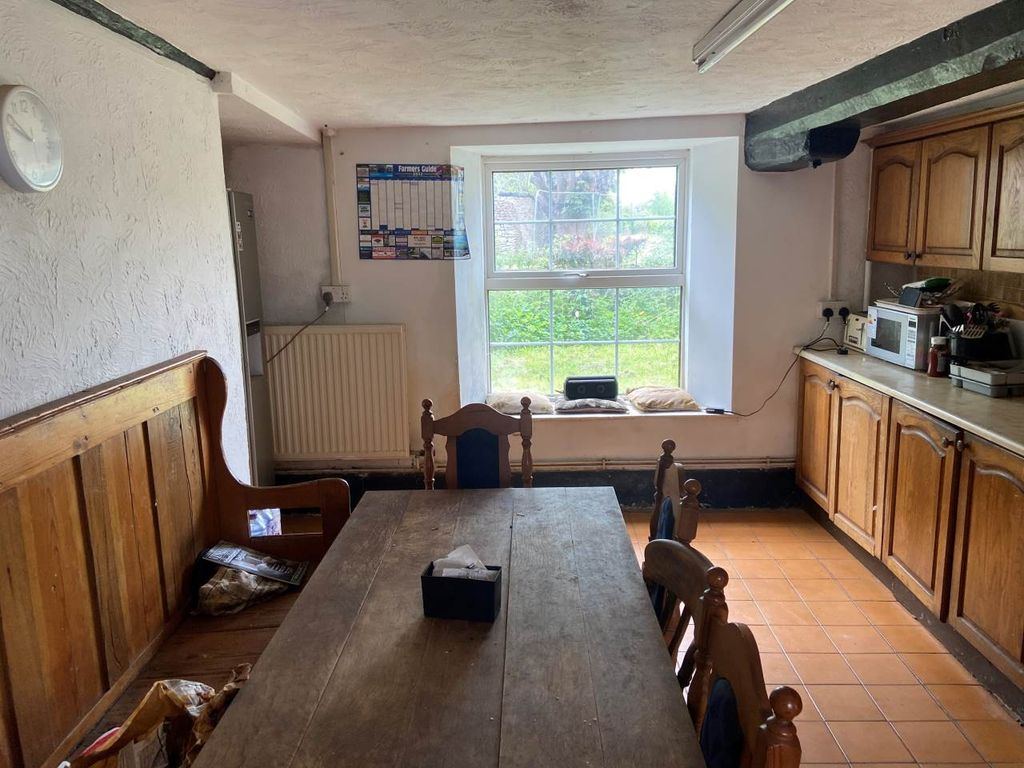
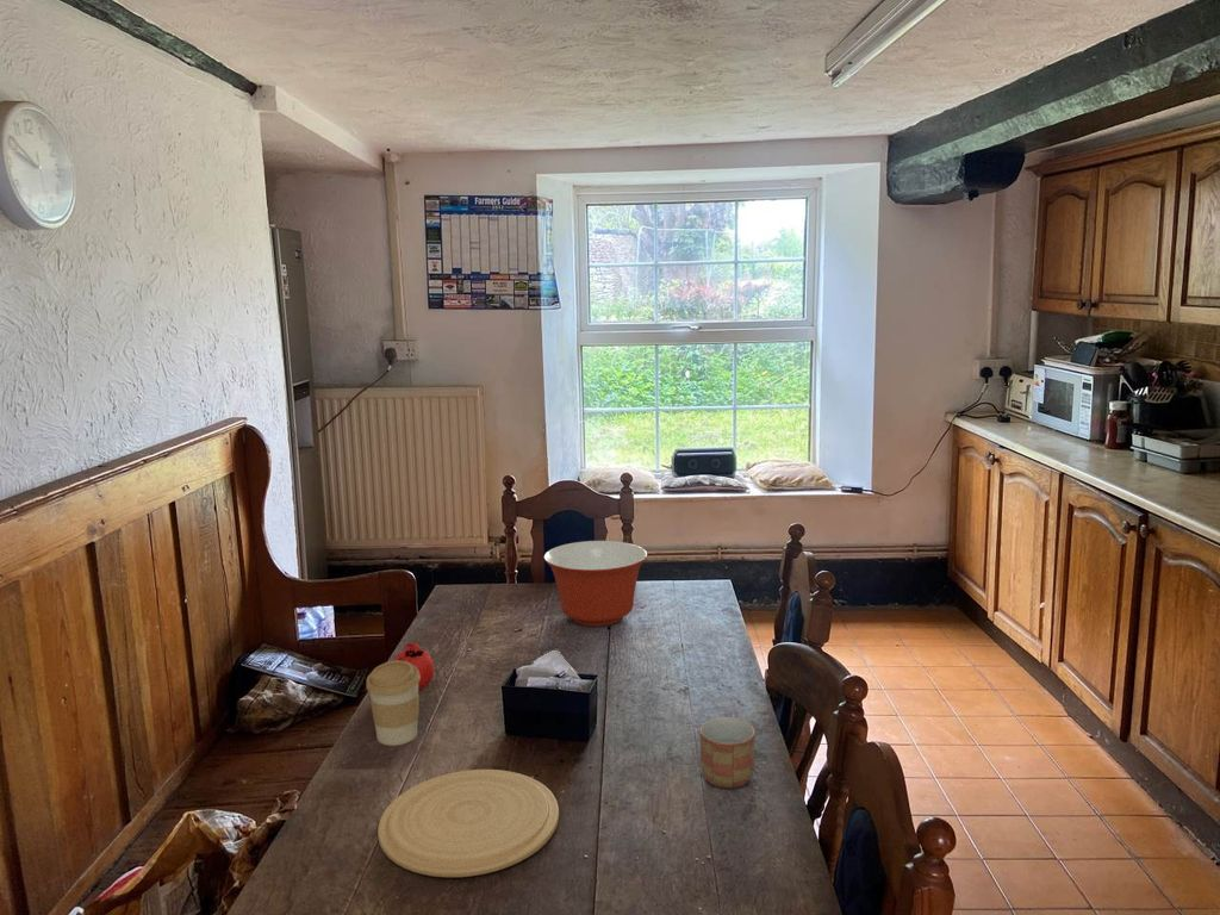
+ coffee cup (394, 702)
+ mug (726, 749)
+ plate (469, 816)
+ mixing bowl (596, 585)
+ fruit (413, 665)
